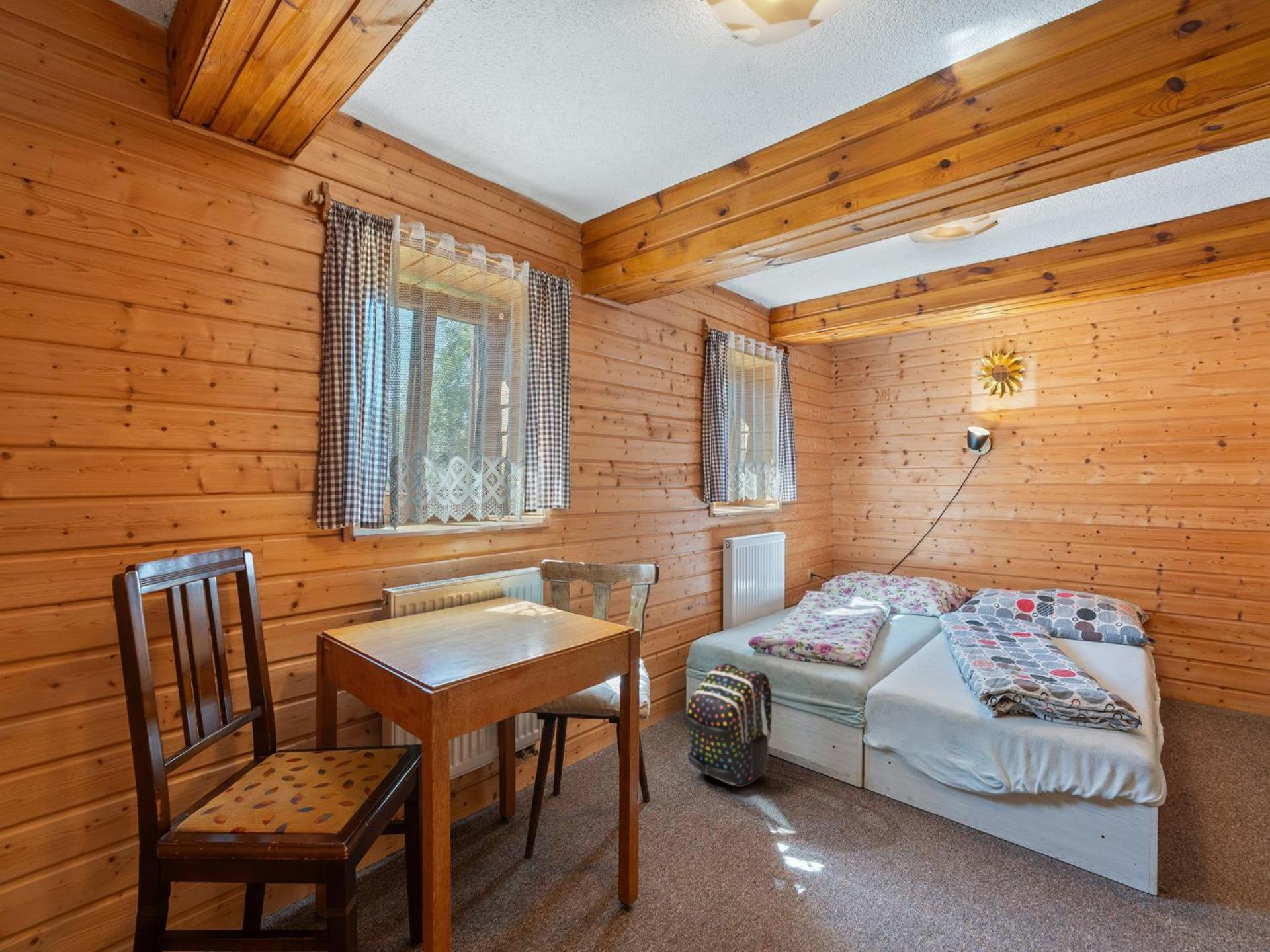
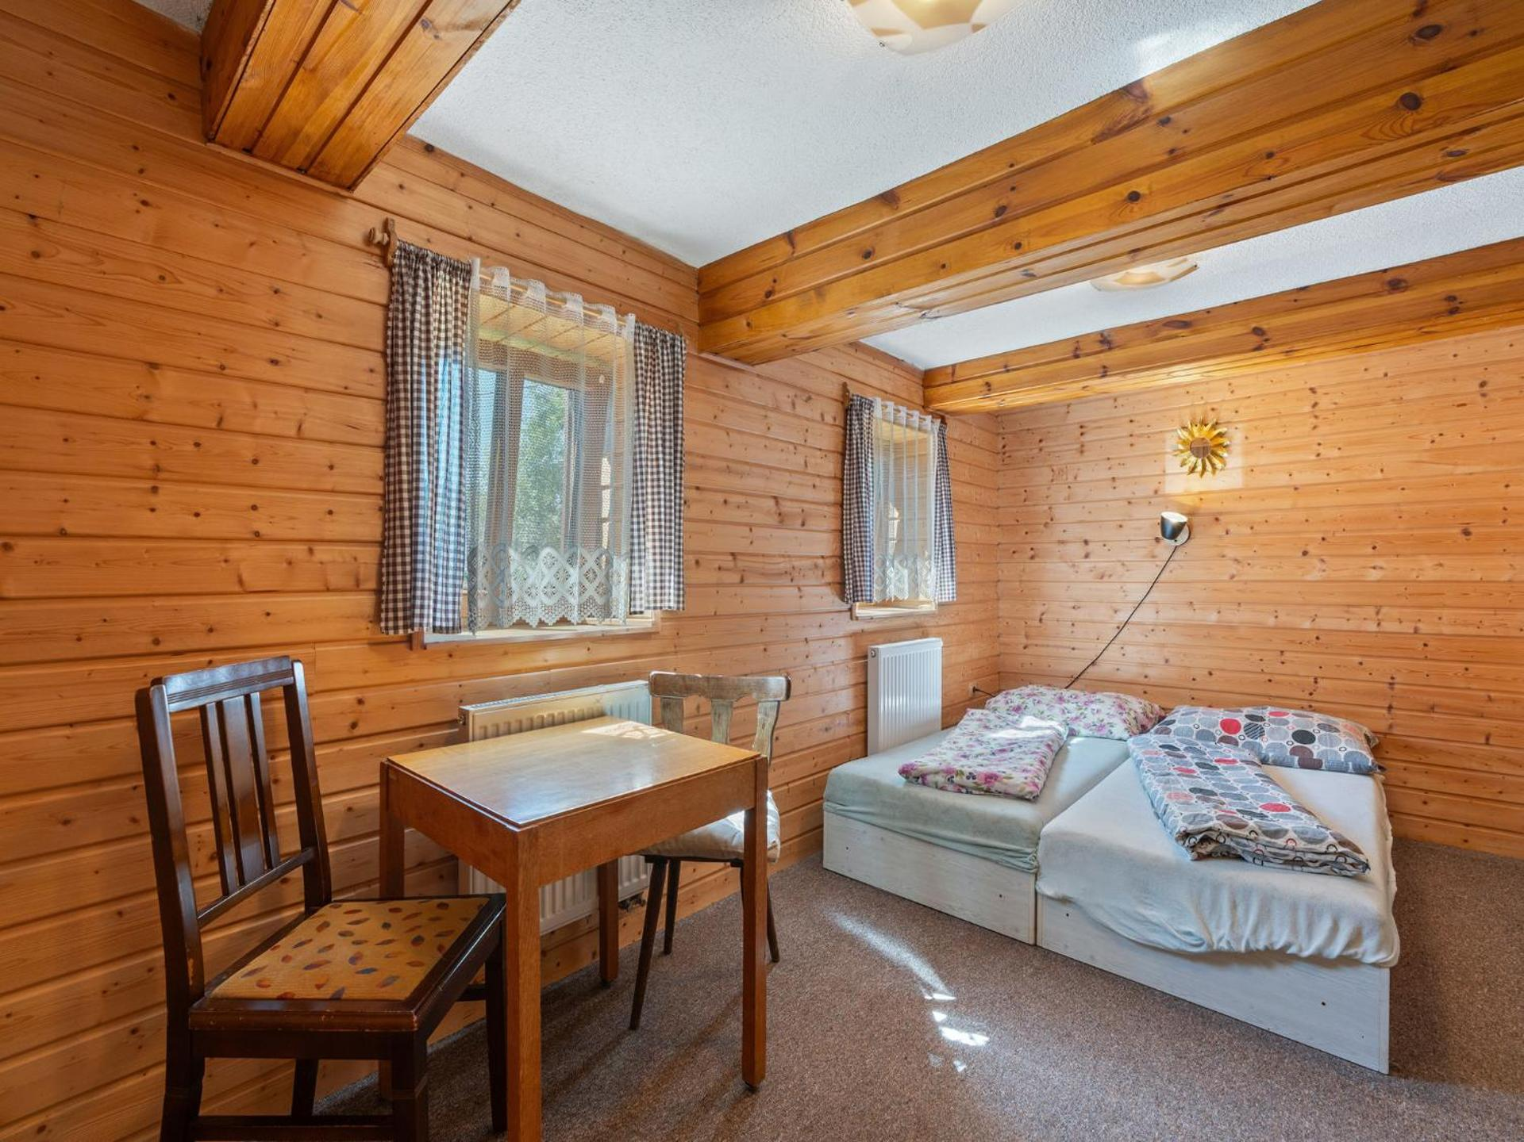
- backpack (730, 723)
